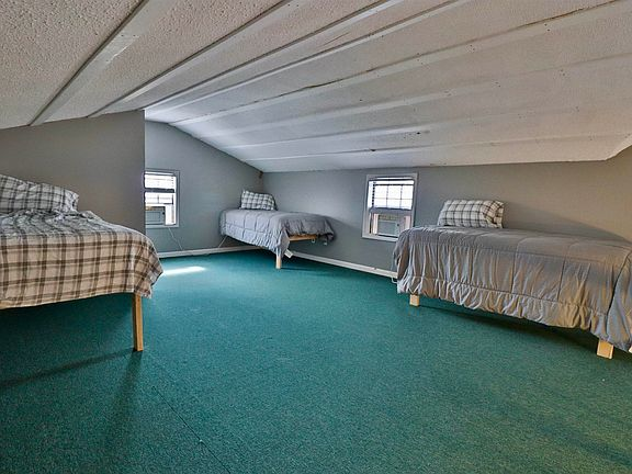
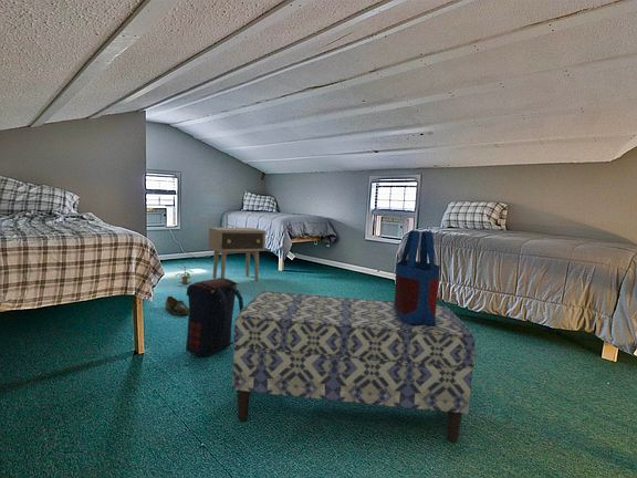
+ side table (237, 252)
+ shoe (176, 305)
+ satchel (217, 315)
+ potted plant (184, 270)
+ tote bag (416, 273)
+ bench (348, 358)
